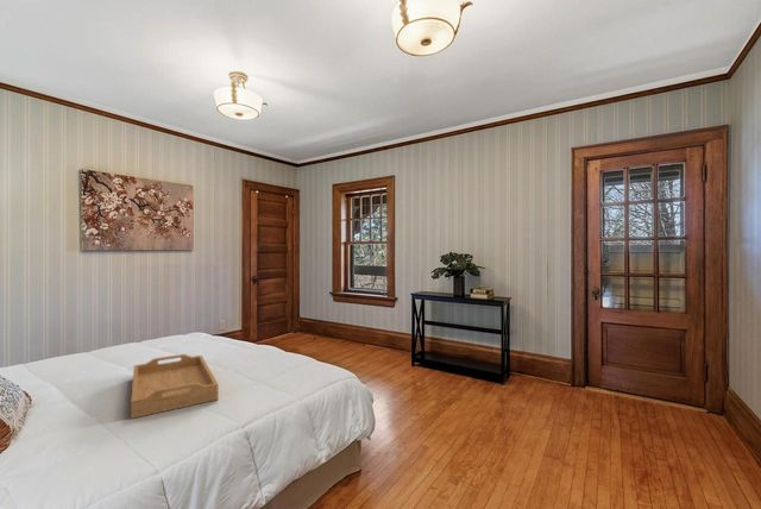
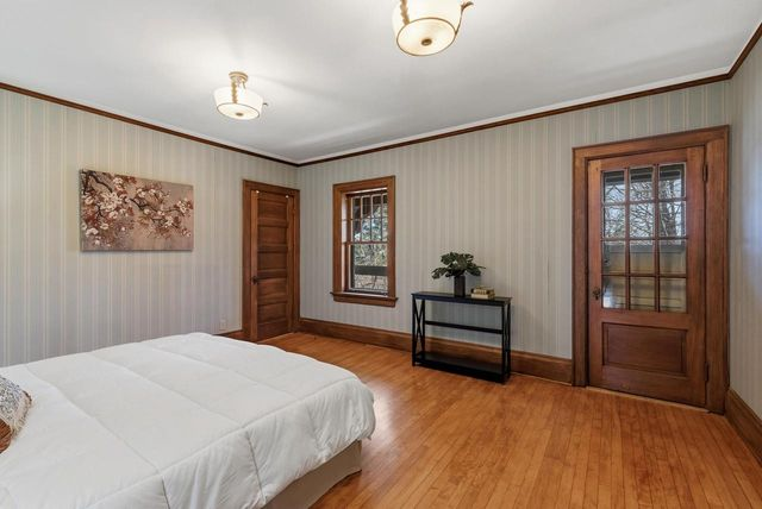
- serving tray (172, 378)
